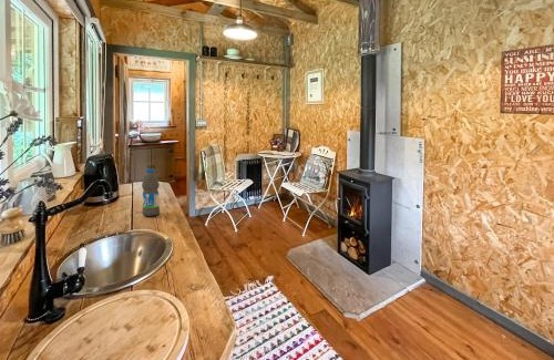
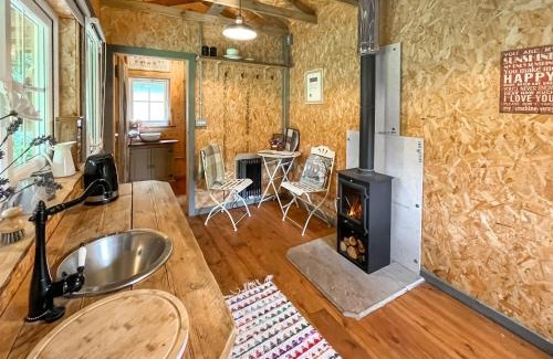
- water bottle (151, 192)
